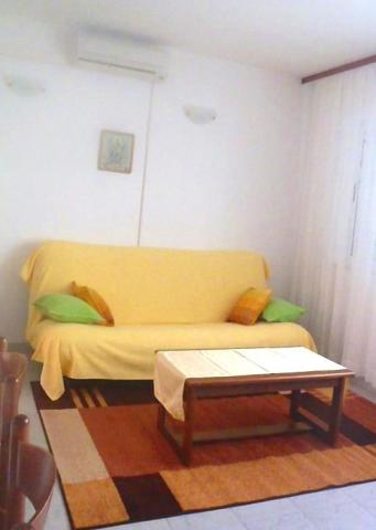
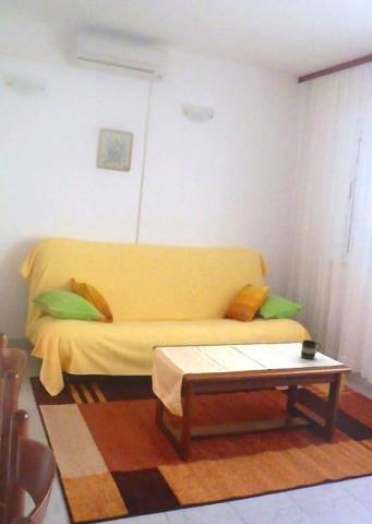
+ mug (311, 349)
